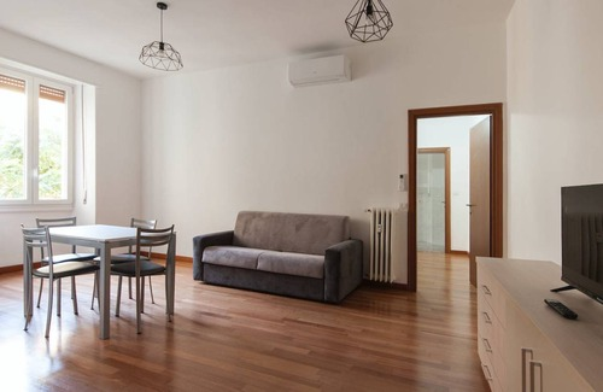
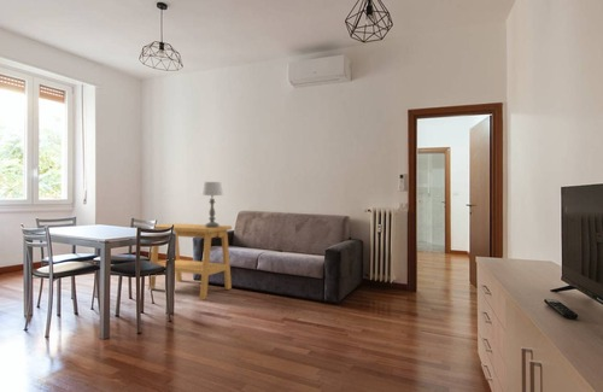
+ side table (189, 261)
+ table lamp (211, 204)
